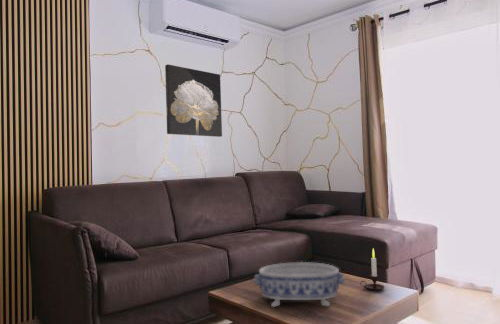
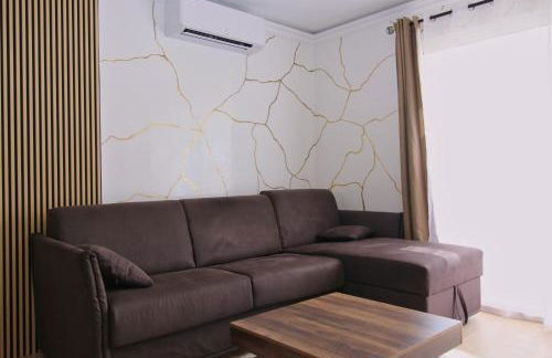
- wall art (194, 102)
- candle (372, 268)
- decorative bowl (298, 283)
